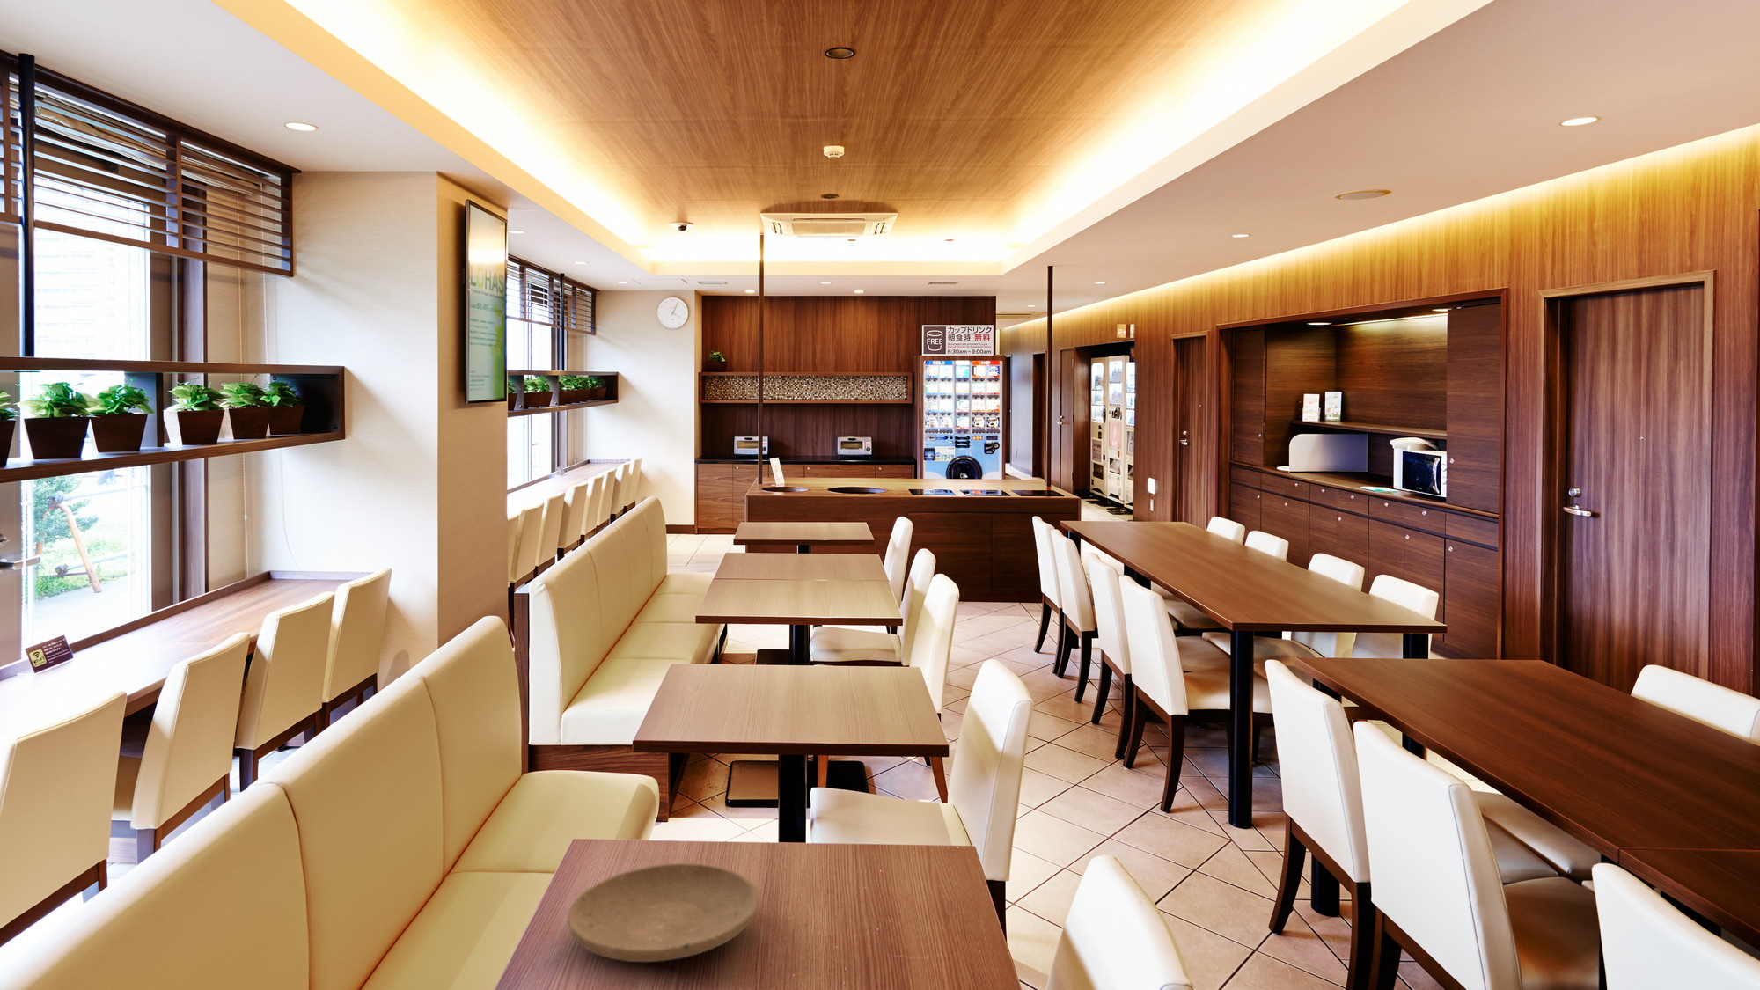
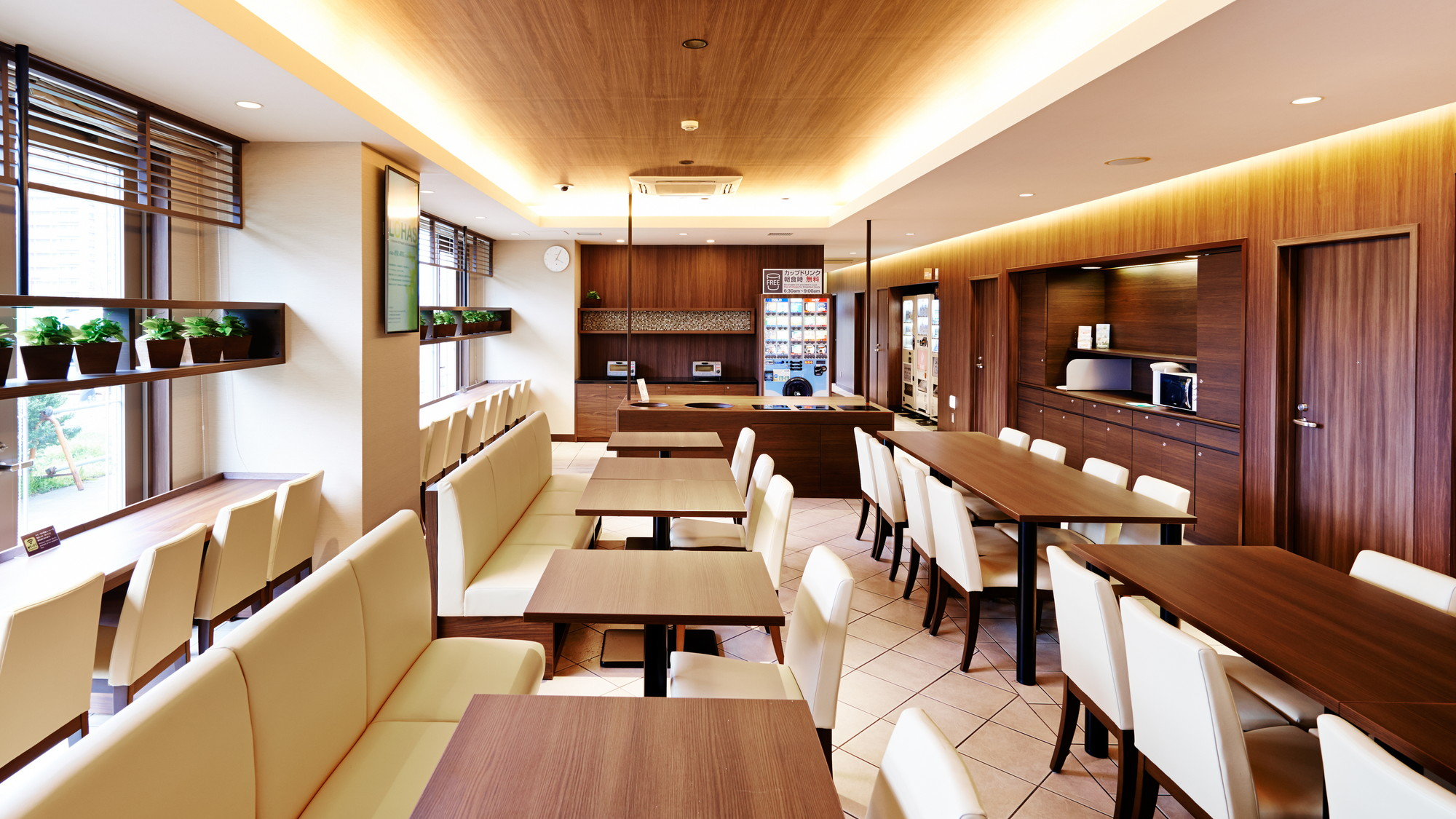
- plate (665, 917)
